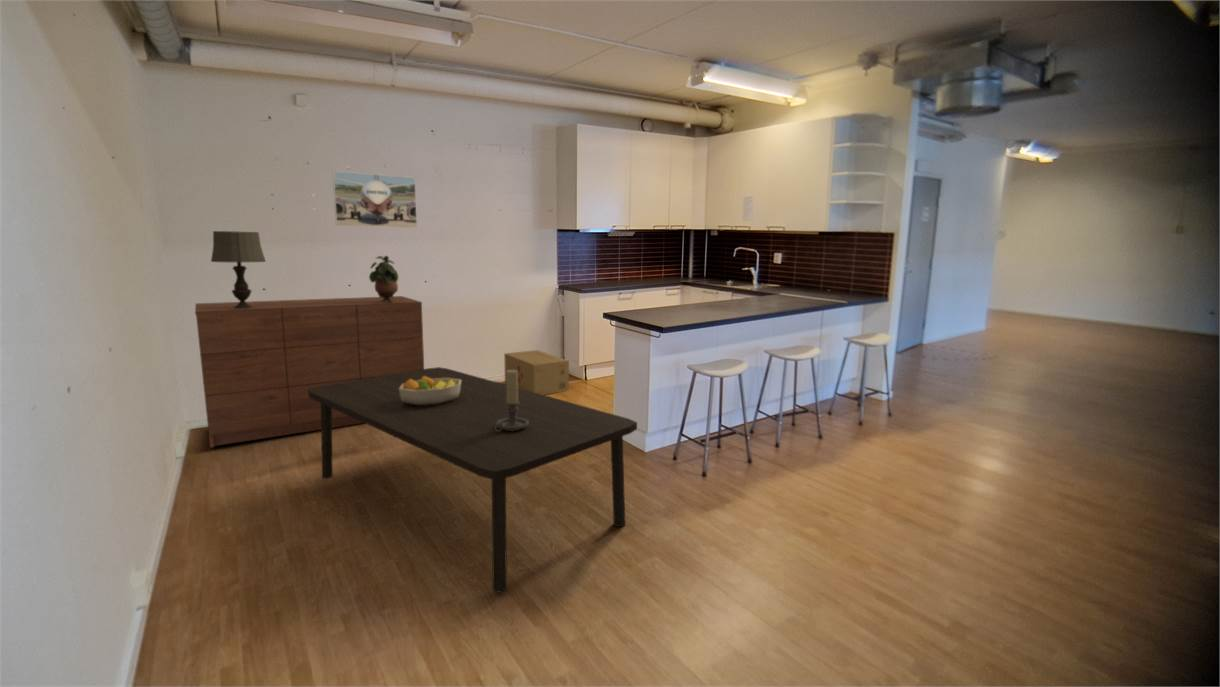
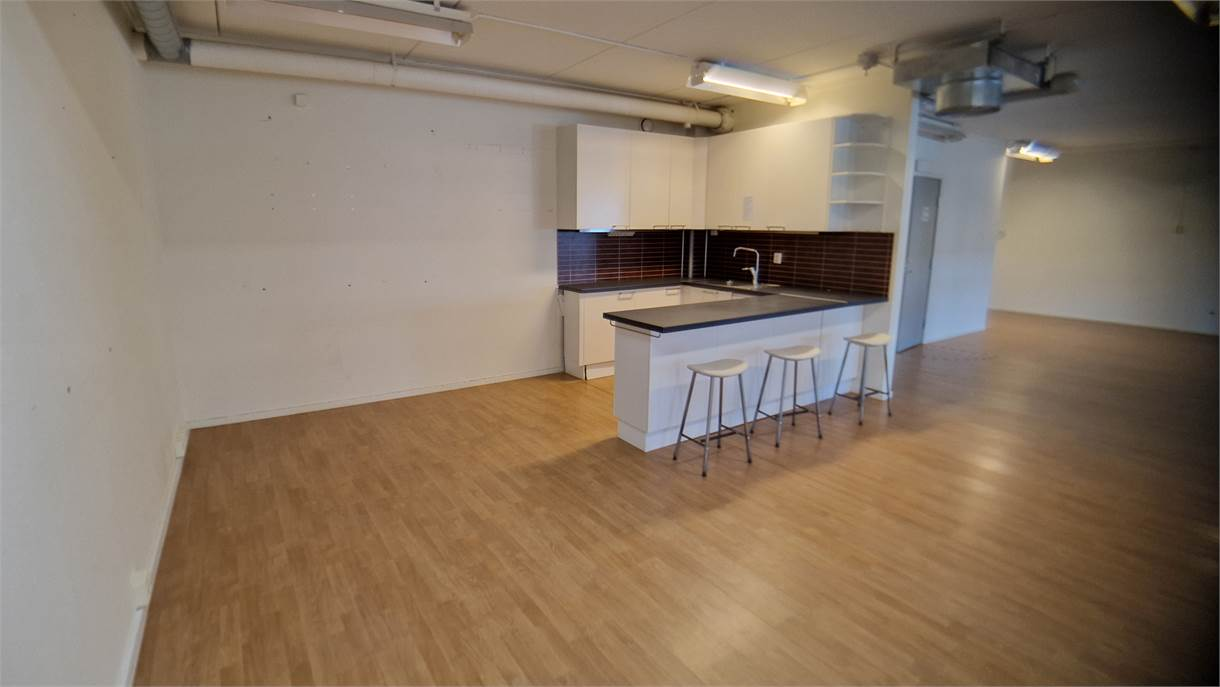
- candle holder (509, 399)
- dining table (460, 452)
- dresser (317, 362)
- cardboard box (535, 371)
- fruit bowl (431, 388)
- table lamp (239, 269)
- potted plant (384, 278)
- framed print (376, 201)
